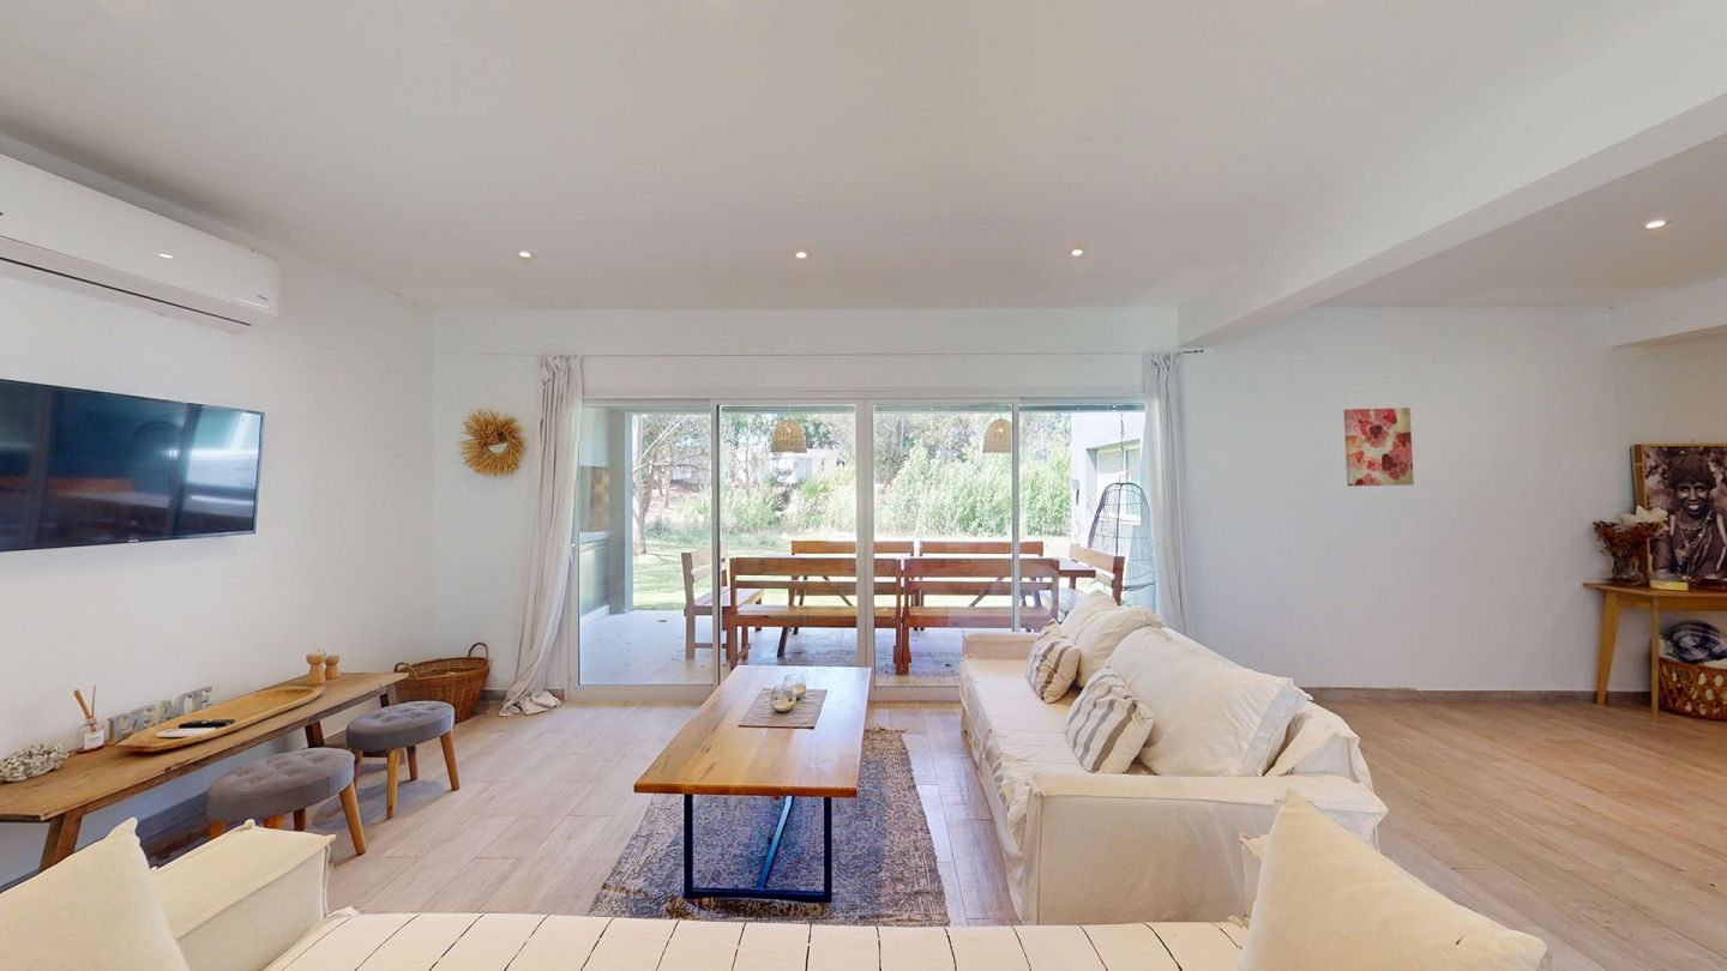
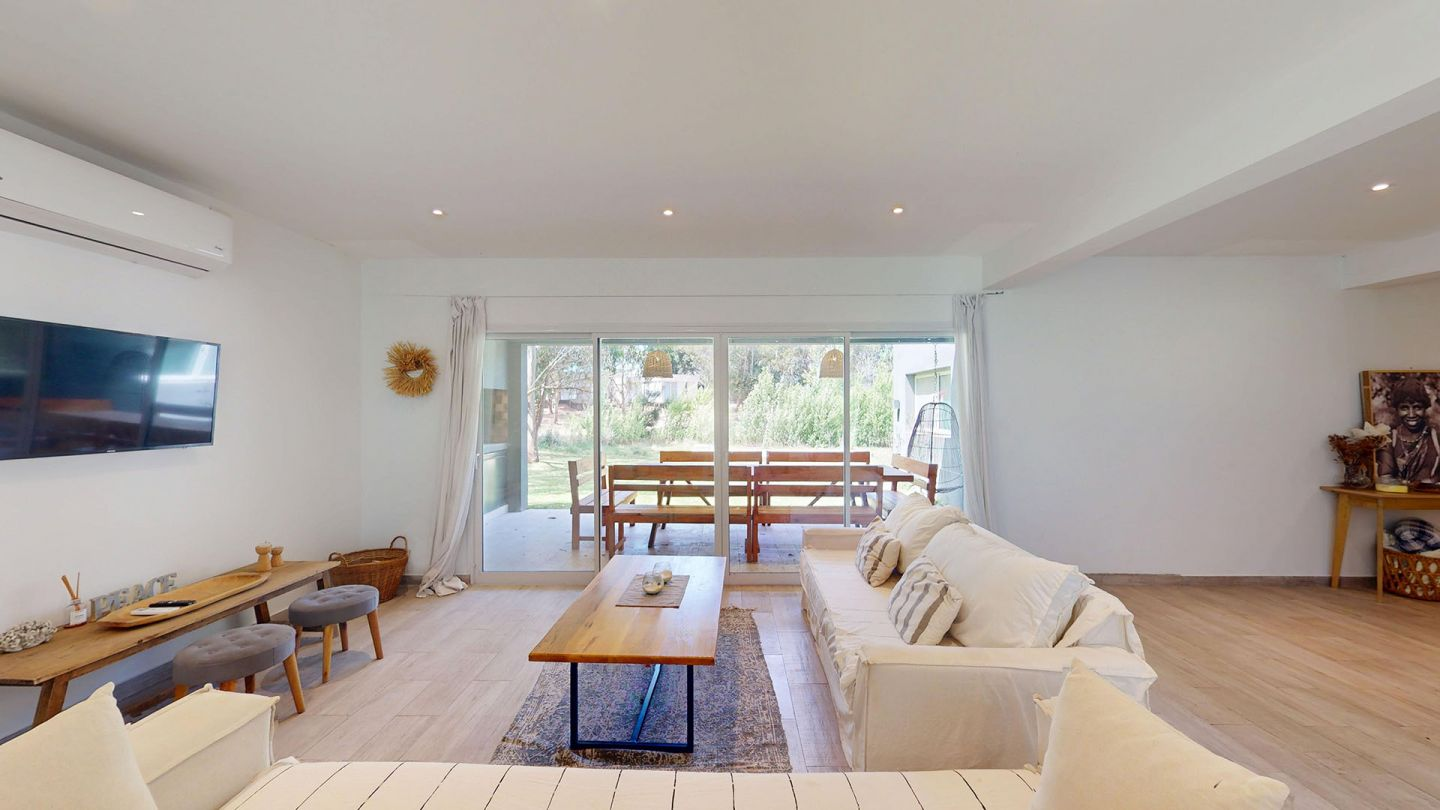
- wall art (1378, 446)
